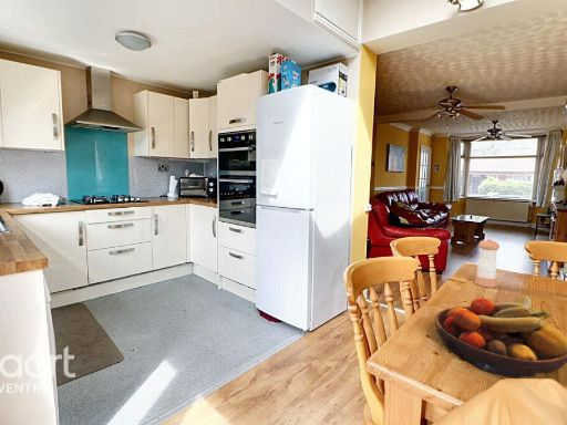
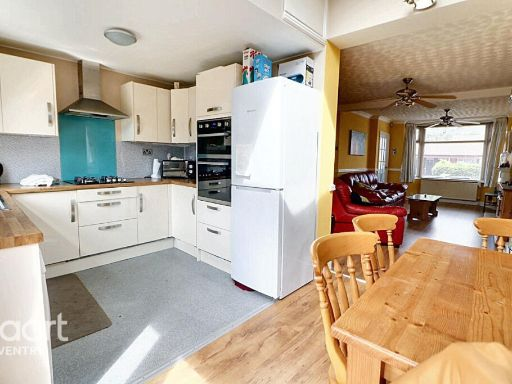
- fruit bowl (496, 324)
- pepper shaker (487, 261)
